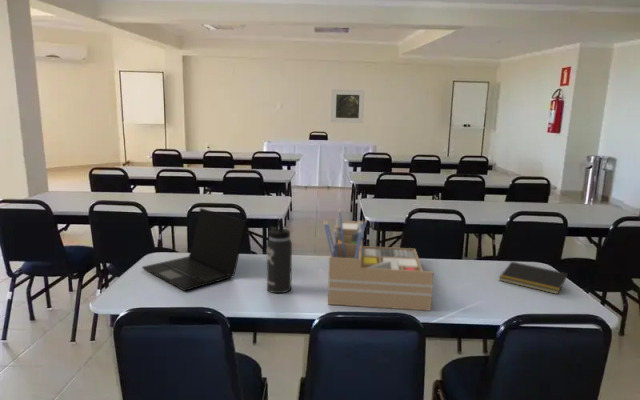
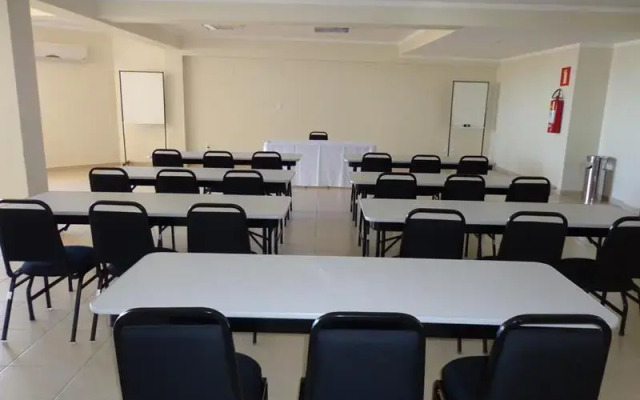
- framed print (347, 106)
- desk organizer (376, 247)
- thermos bottle (277, 253)
- notepad (533, 276)
- laptop (193, 245)
